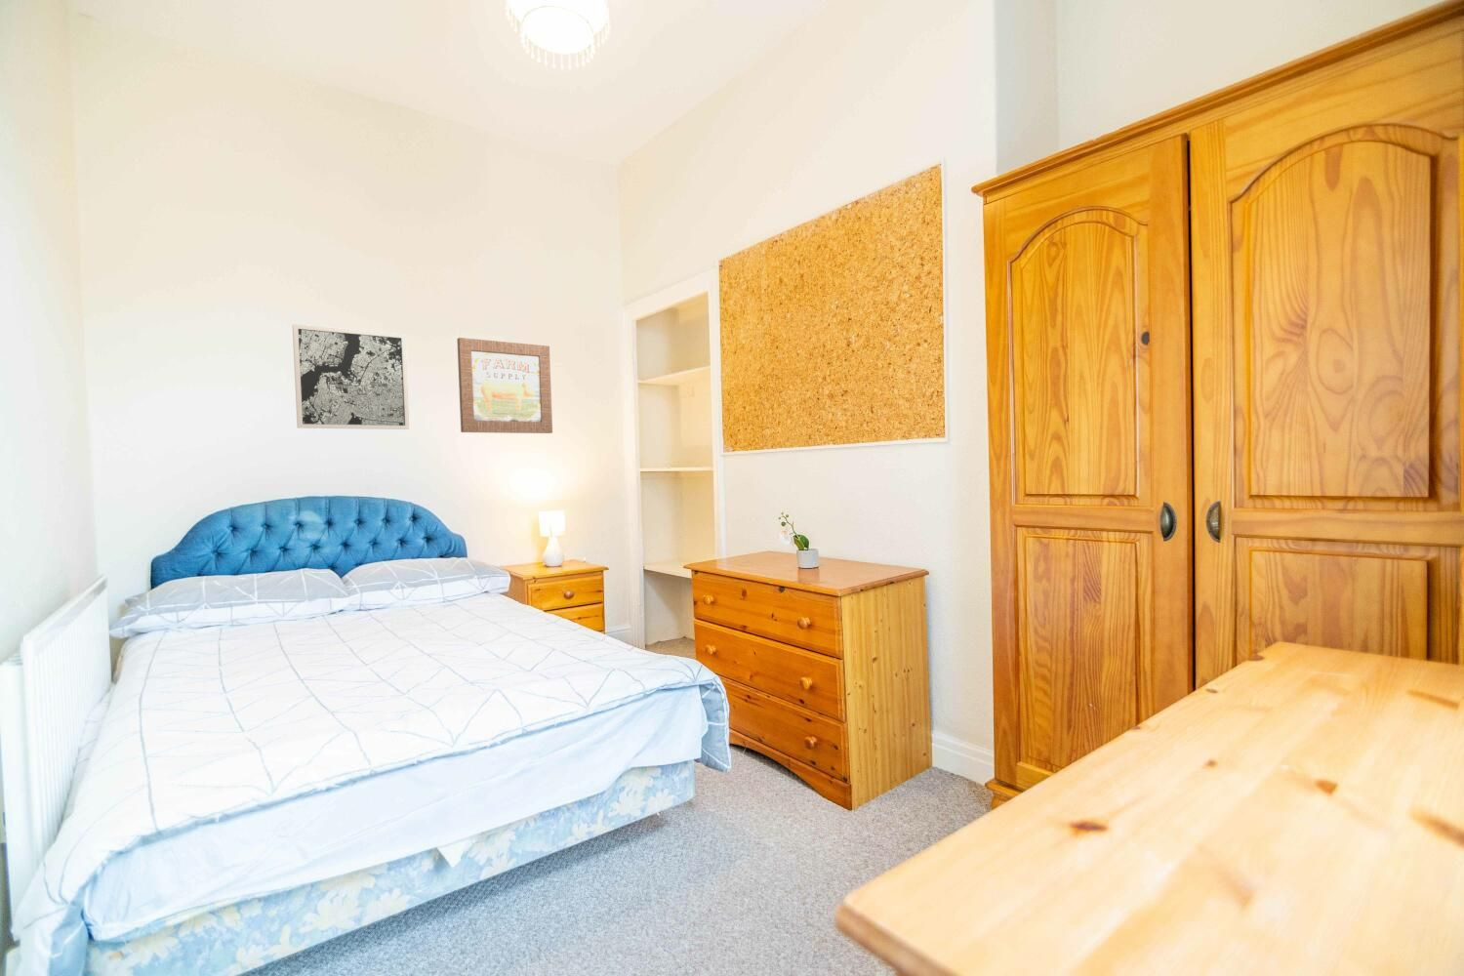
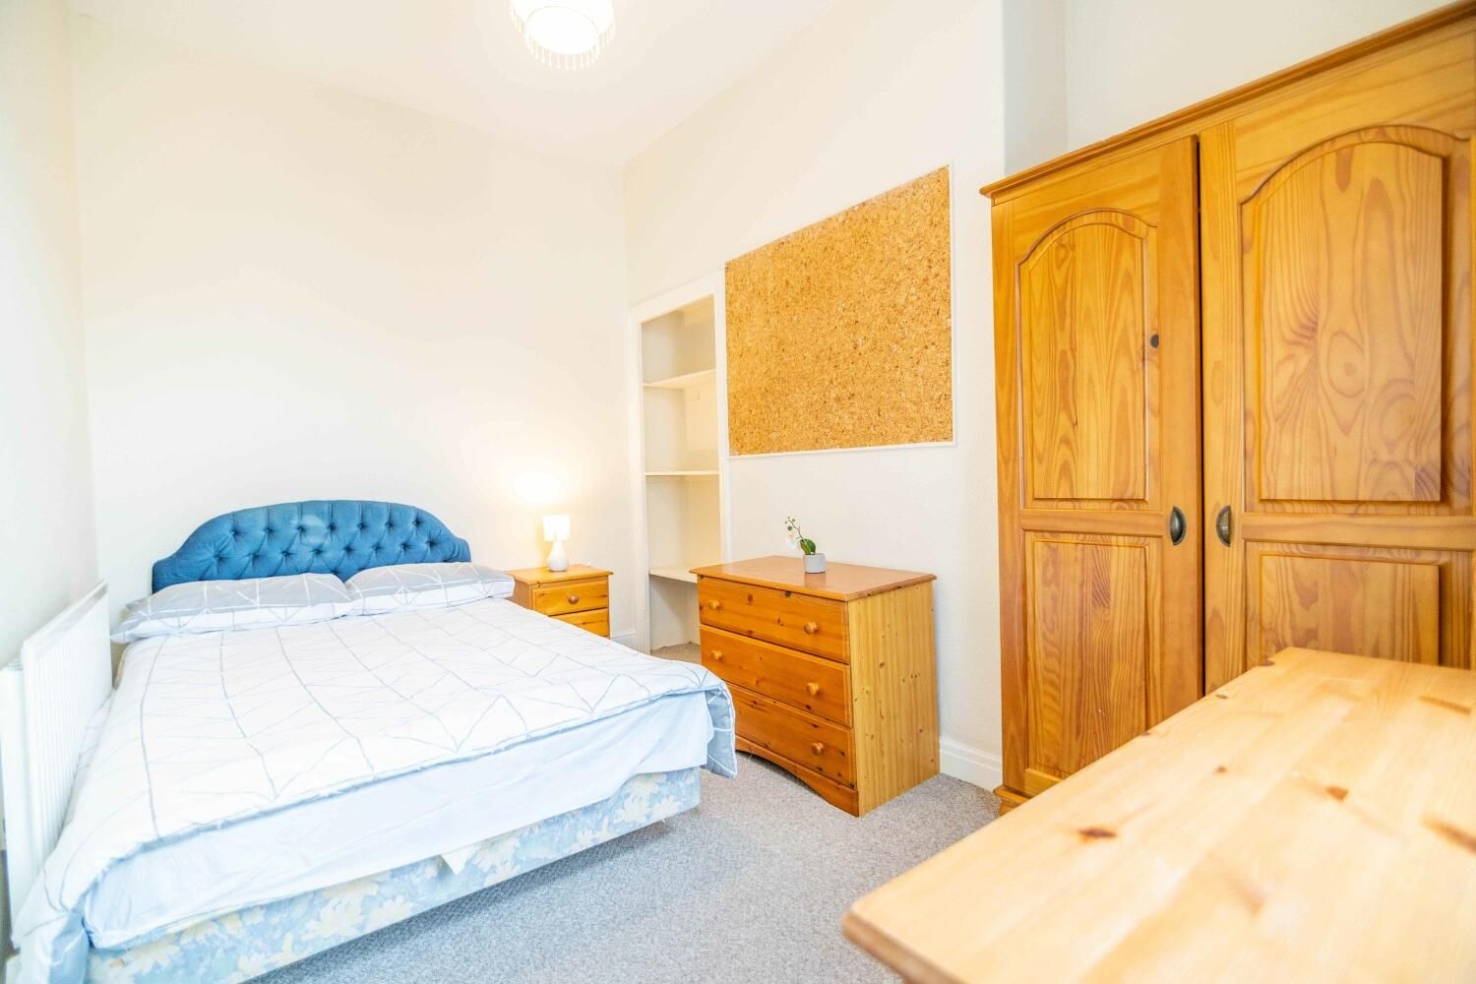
- wall art (353, 379)
- wall art (507, 388)
